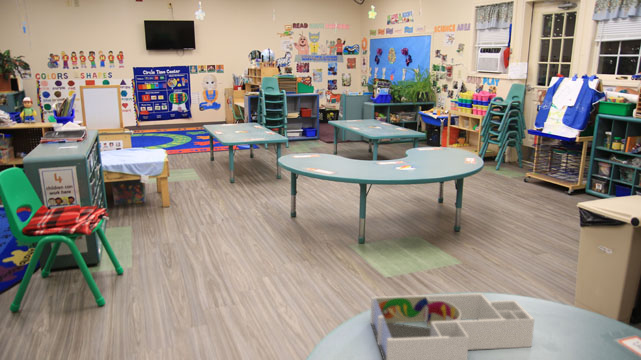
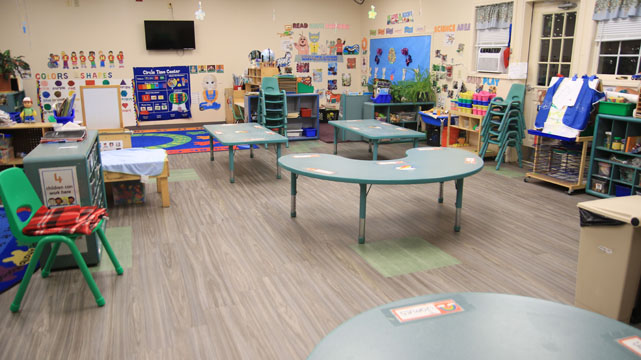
- desk organizer (452, 327)
